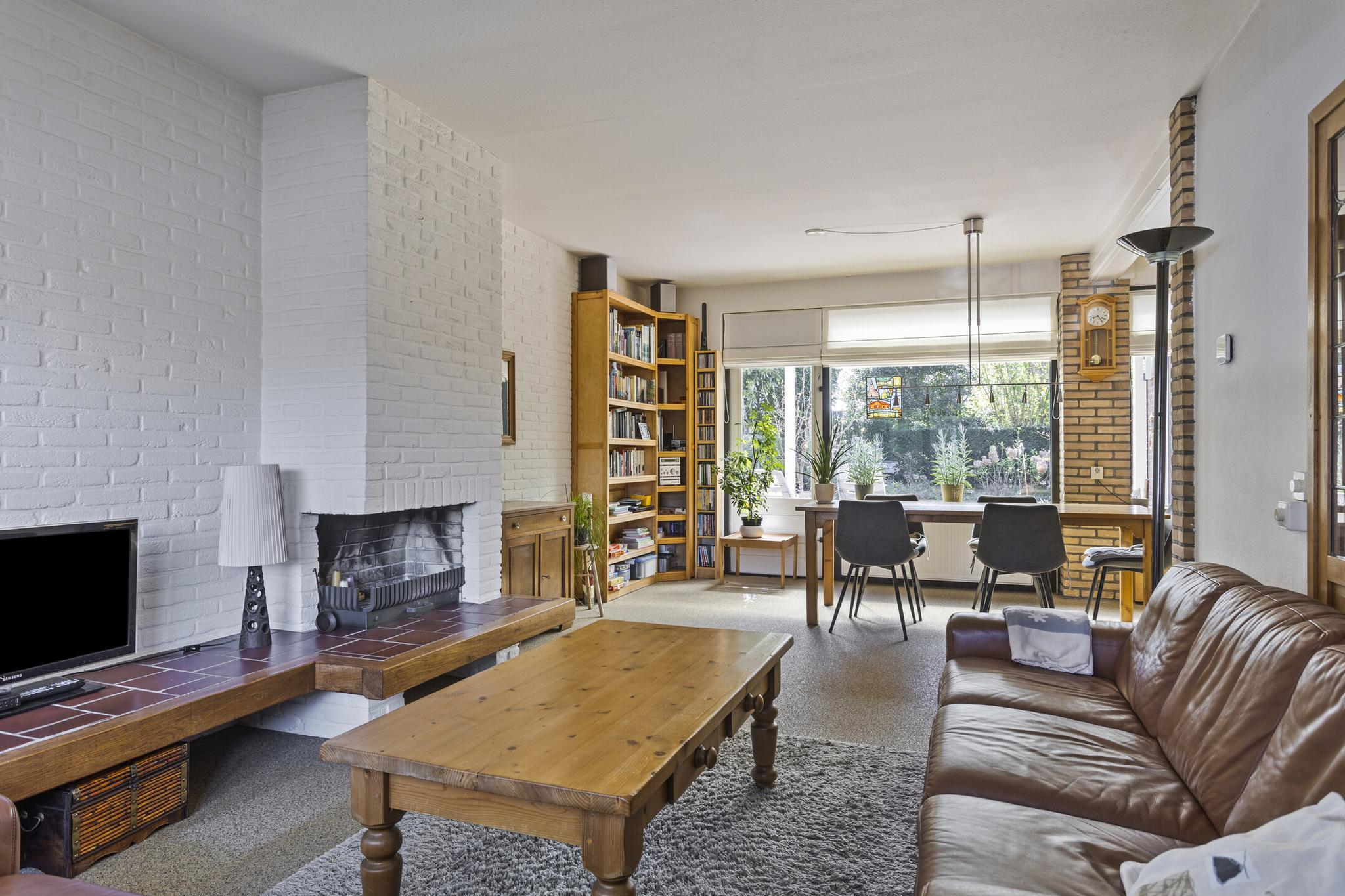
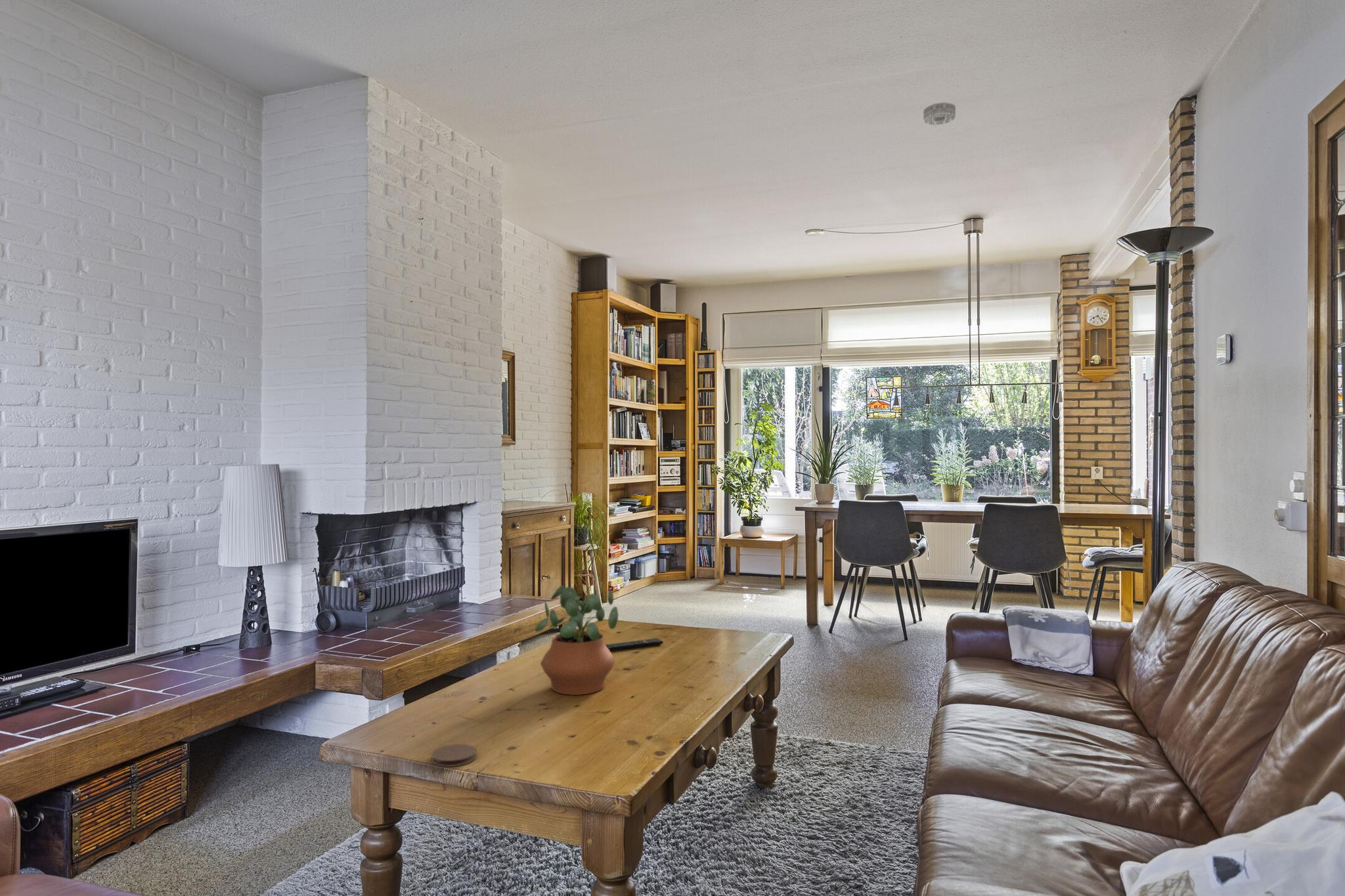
+ coaster (454, 755)
+ remote control (630, 645)
+ potted plant (576, 639)
+ smoke detector (939, 113)
